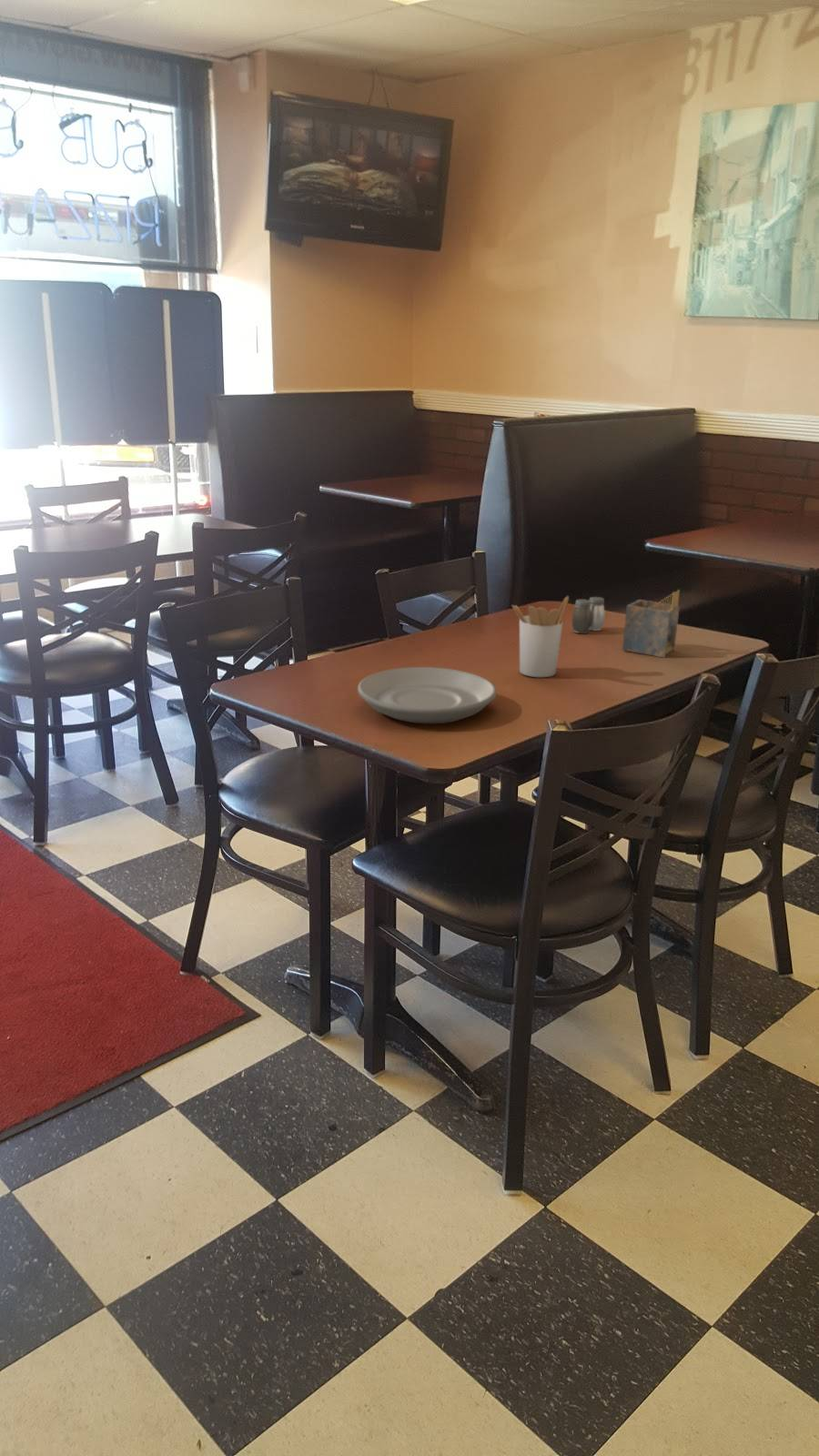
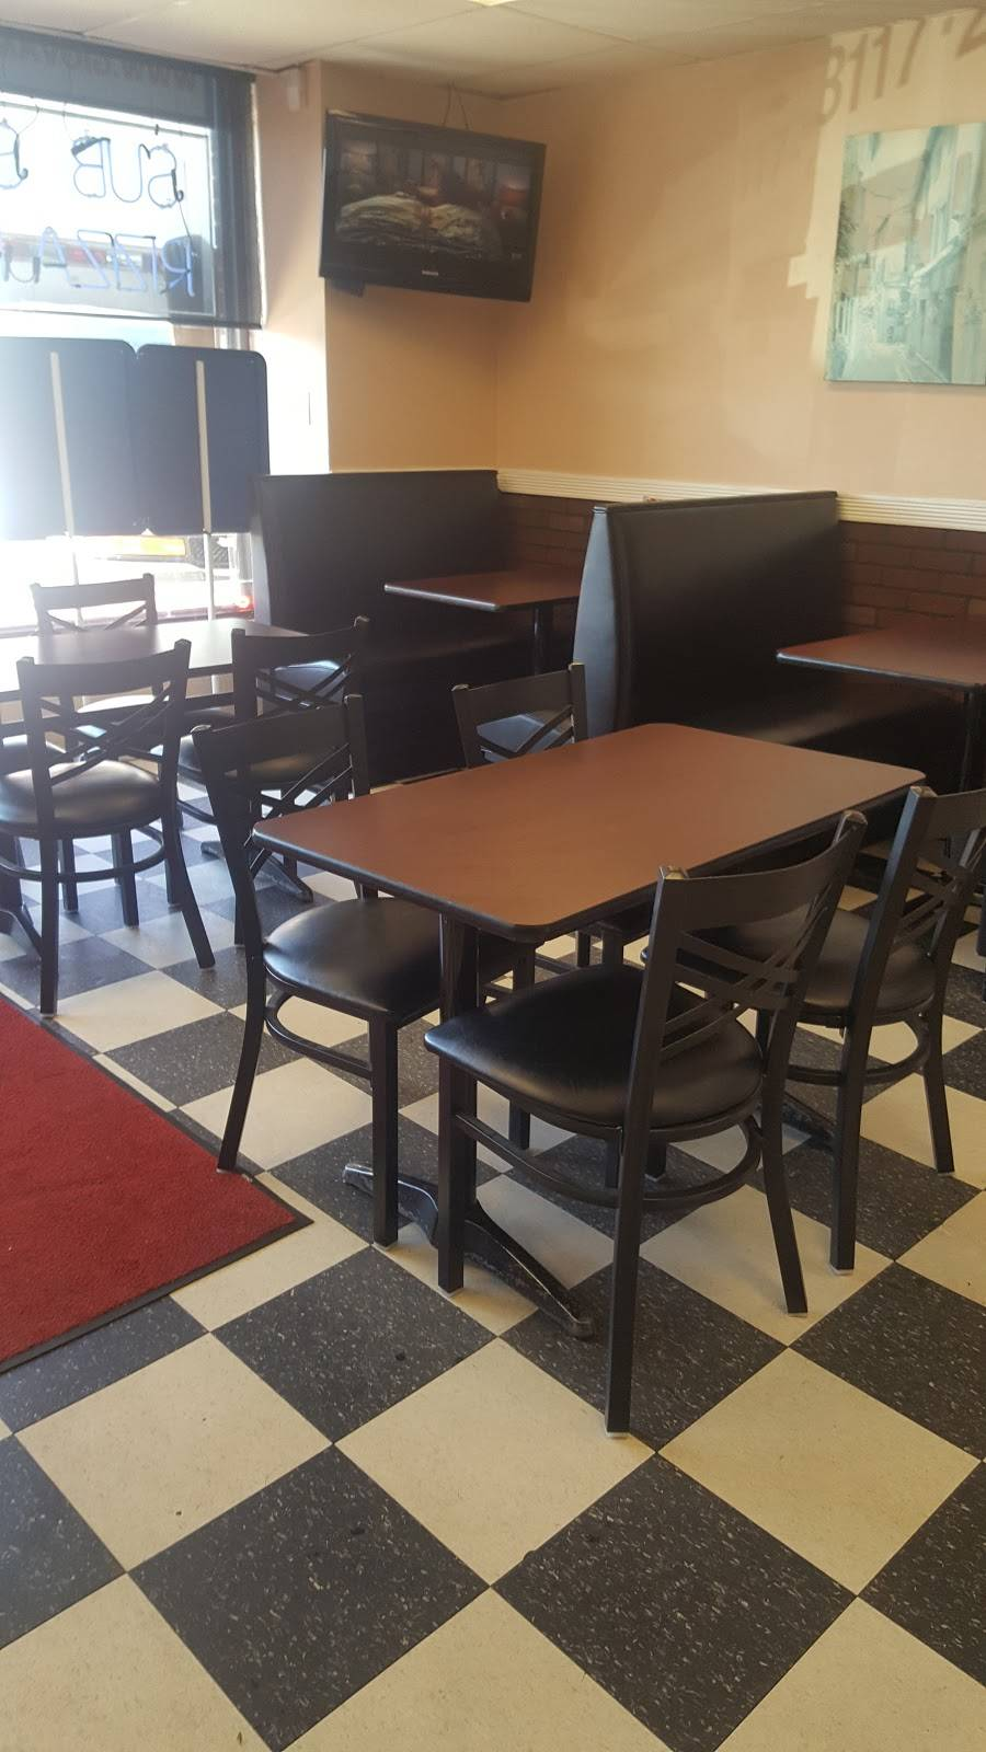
- napkin holder (652, 620)
- plate (426, 697)
- salt and pepper shaker (588, 614)
- utensil holder (541, 636)
